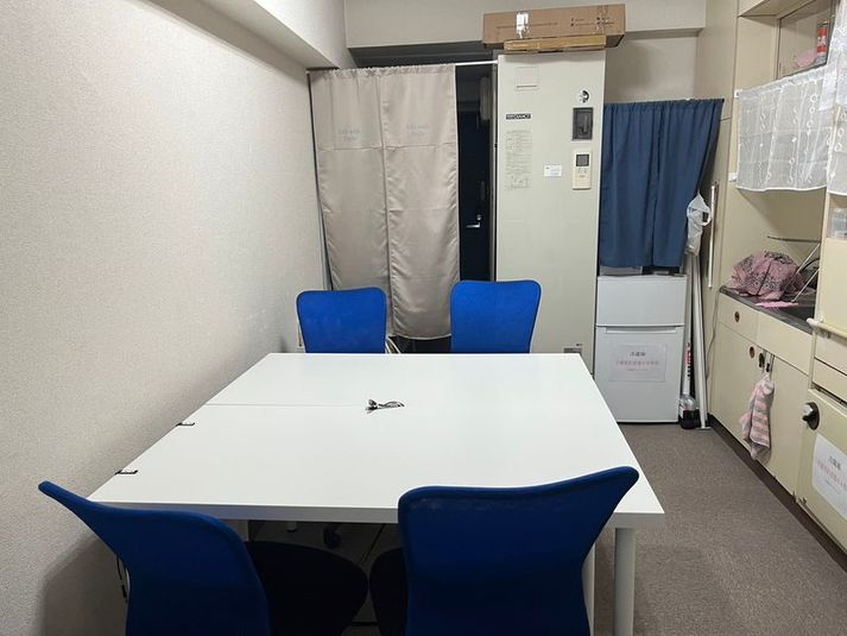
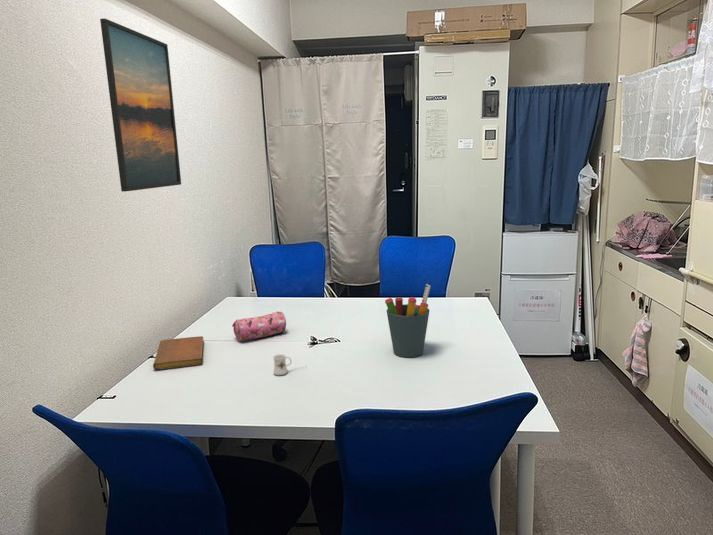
+ pencil case (259, 325)
+ pen holder (408, 320)
+ notebook (180, 351)
+ mug (290, 362)
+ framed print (146, 112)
